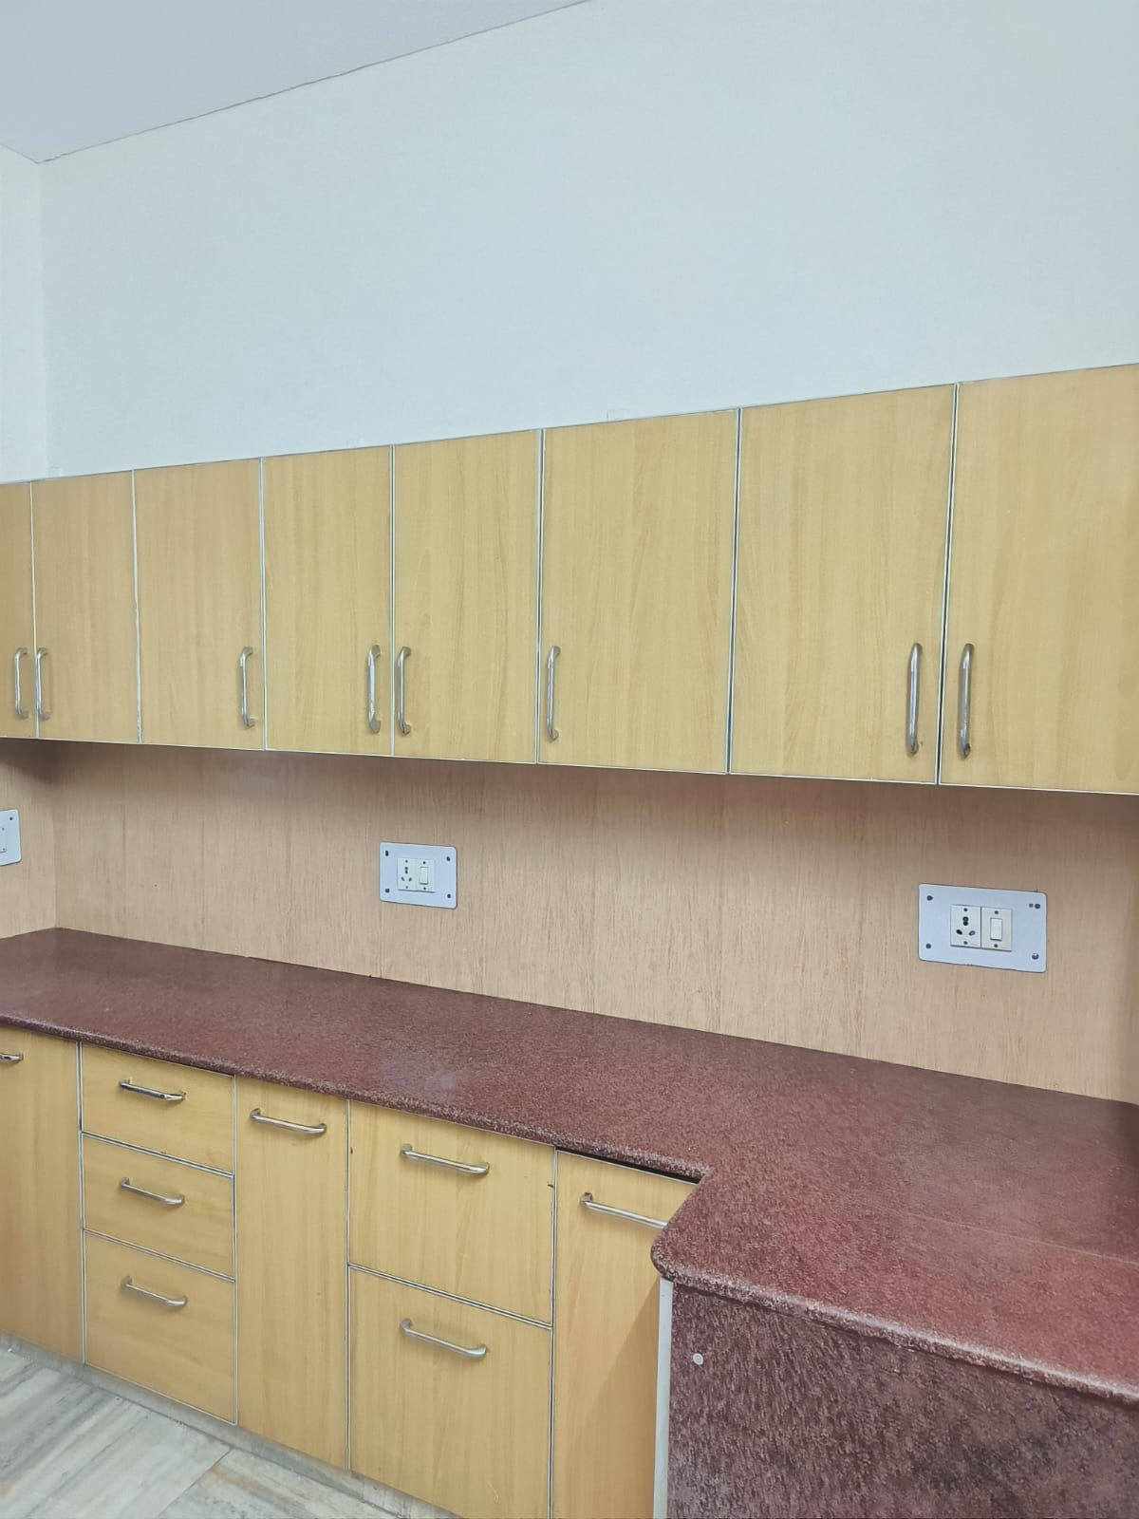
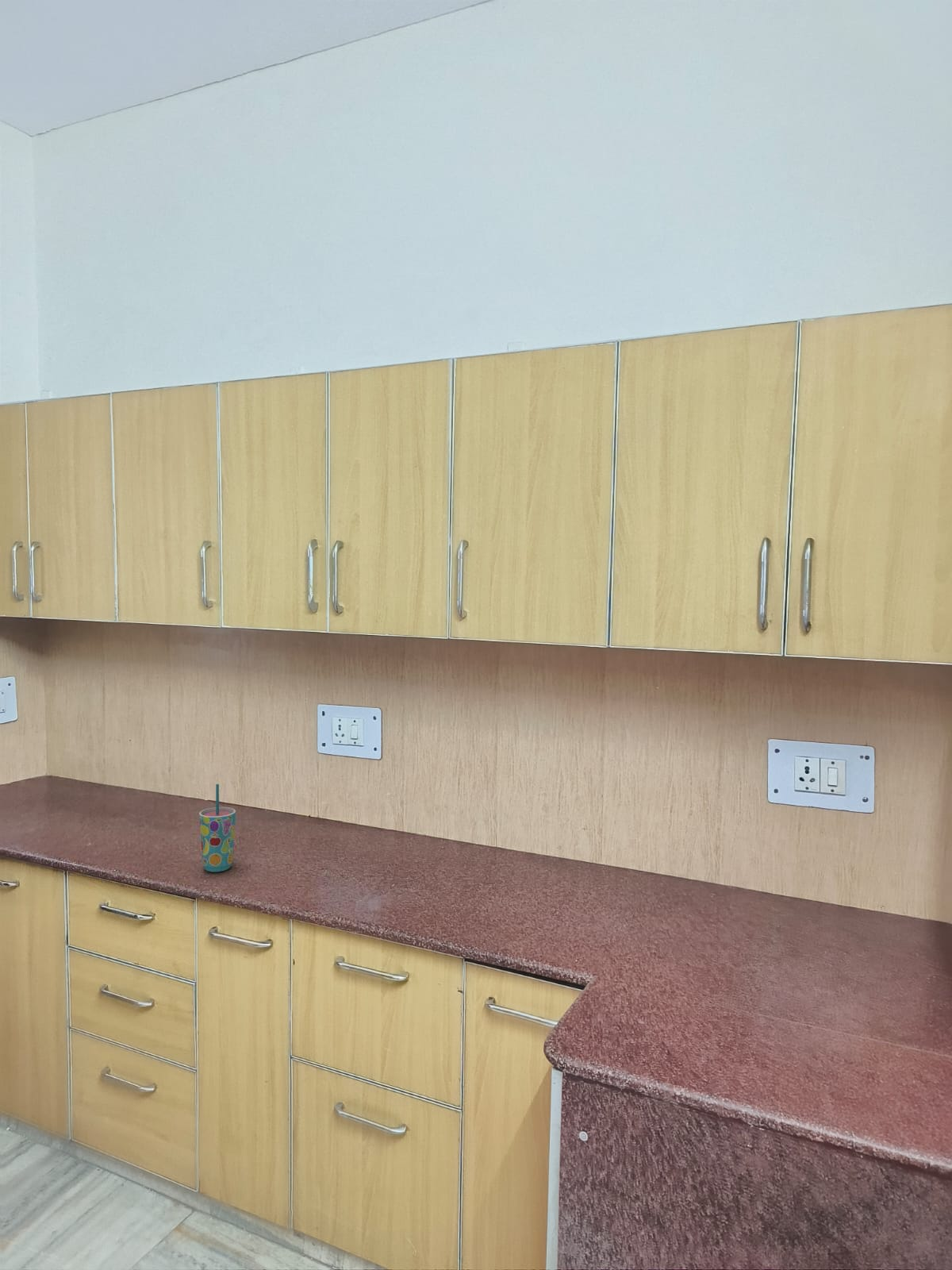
+ cup (217, 826)
